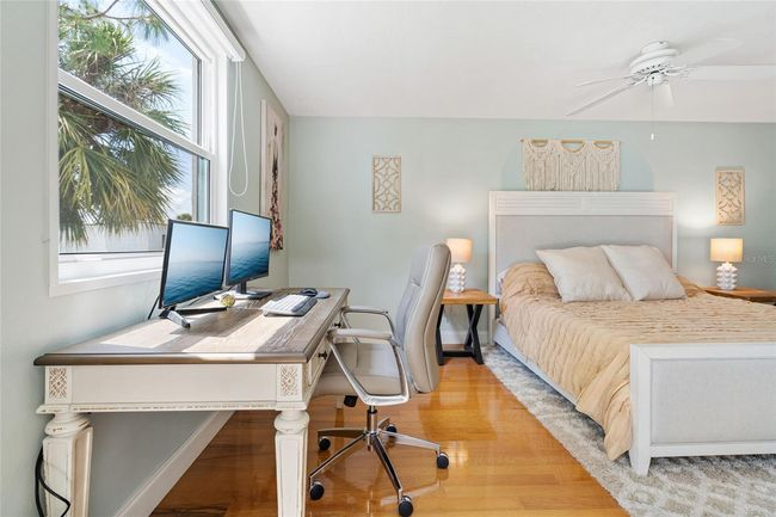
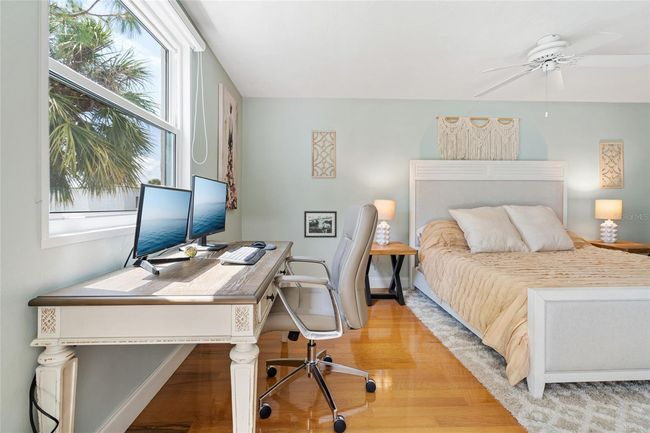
+ picture frame (320, 224)
